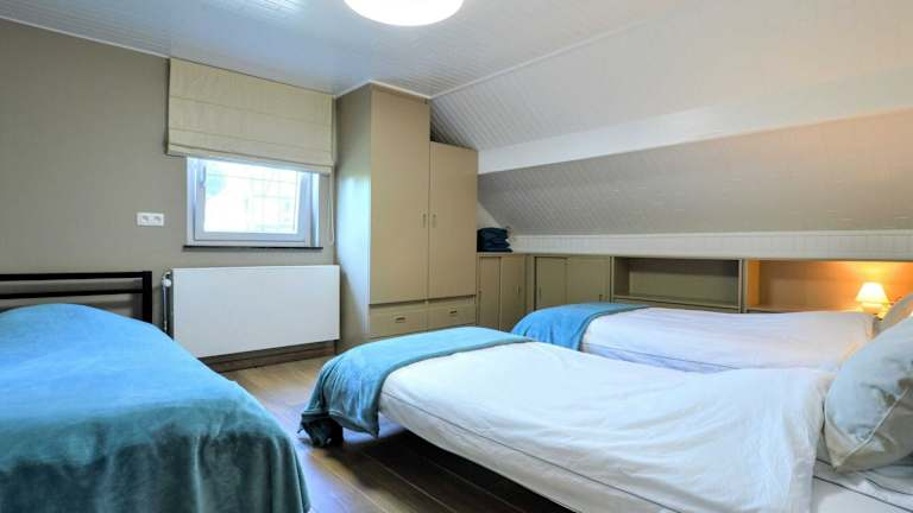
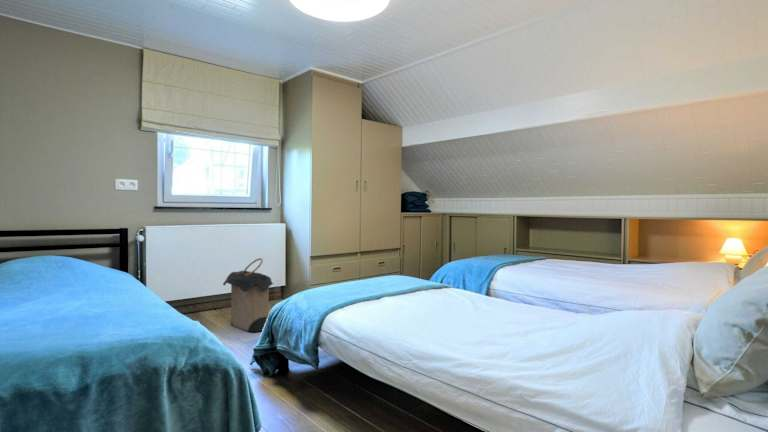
+ laundry hamper (247, 292)
